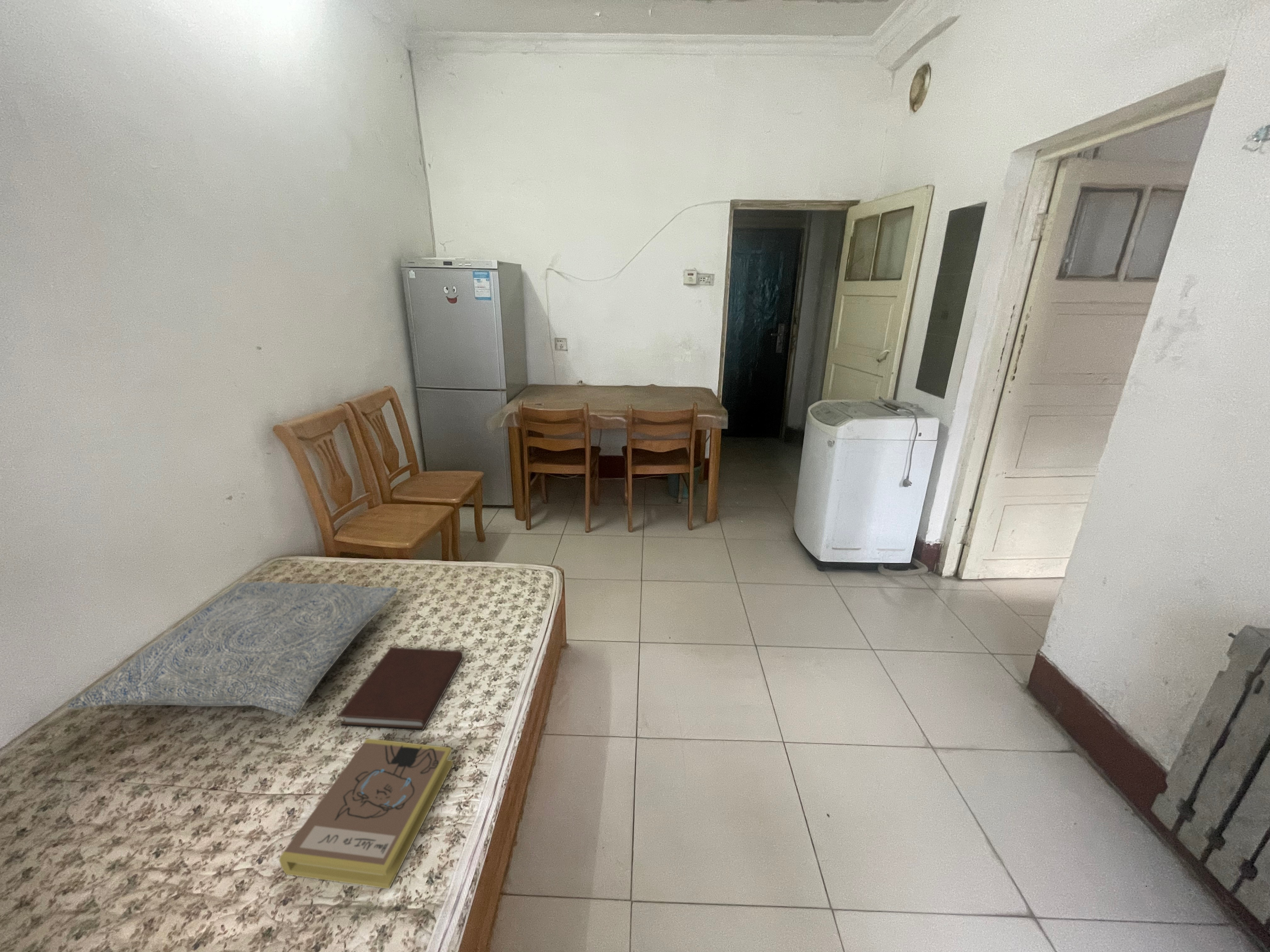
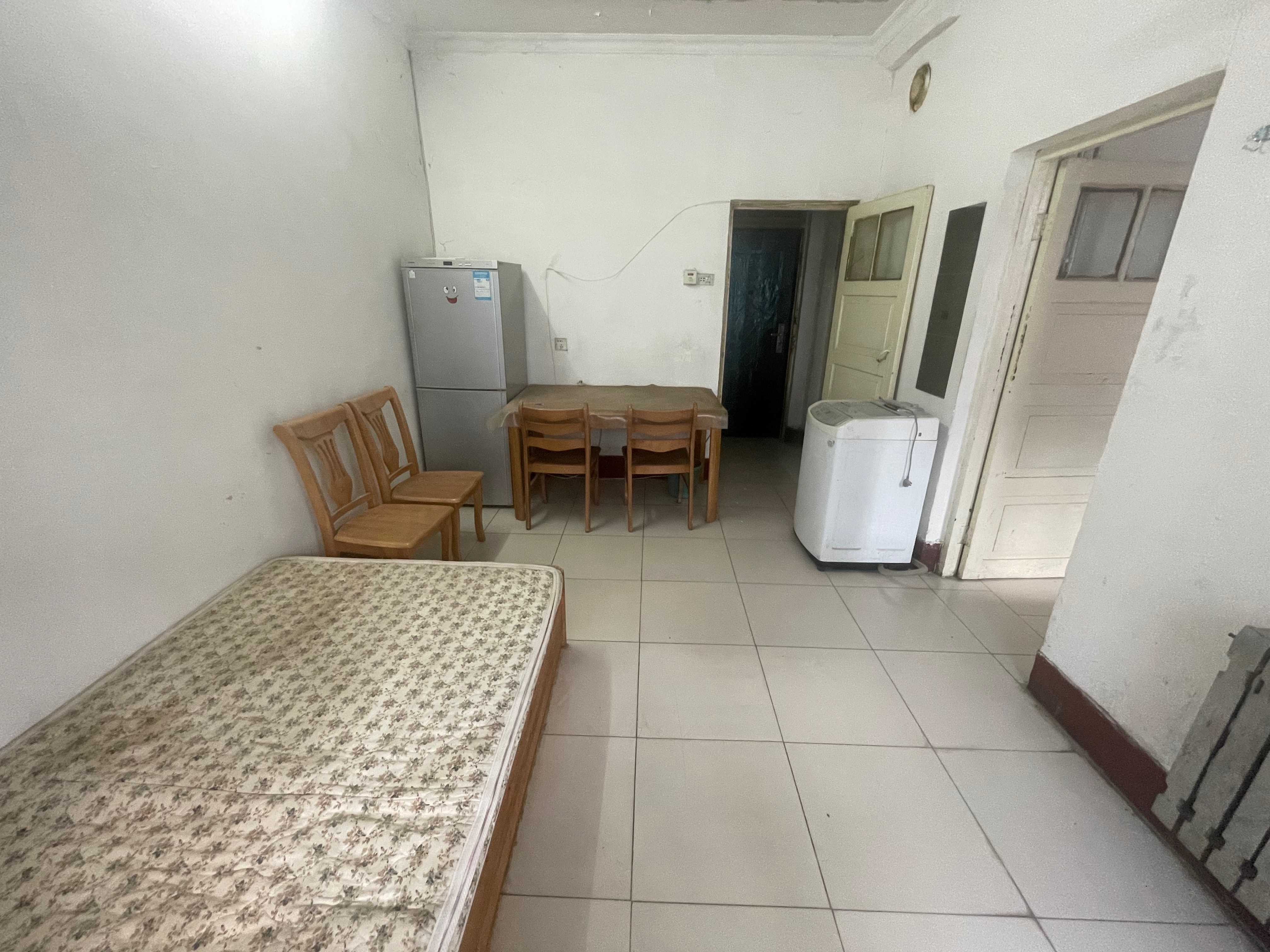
- book (375, 804)
- pillow (263, 638)
- notebook (406, 685)
